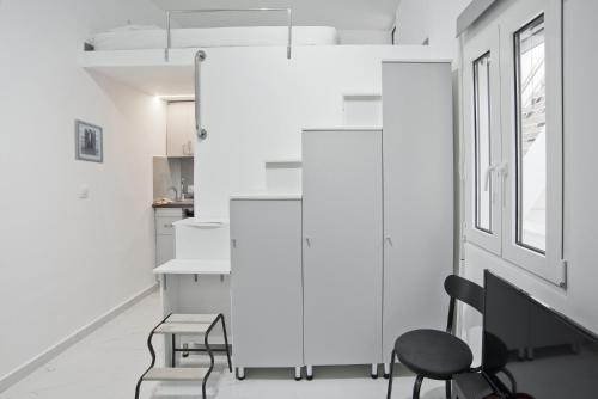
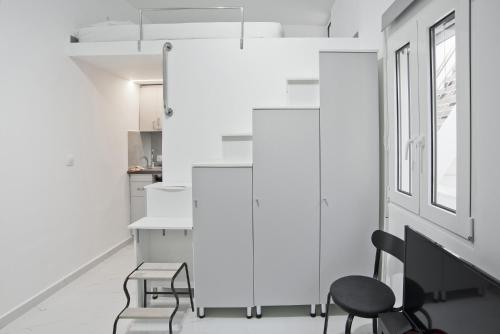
- wall art (89, 142)
